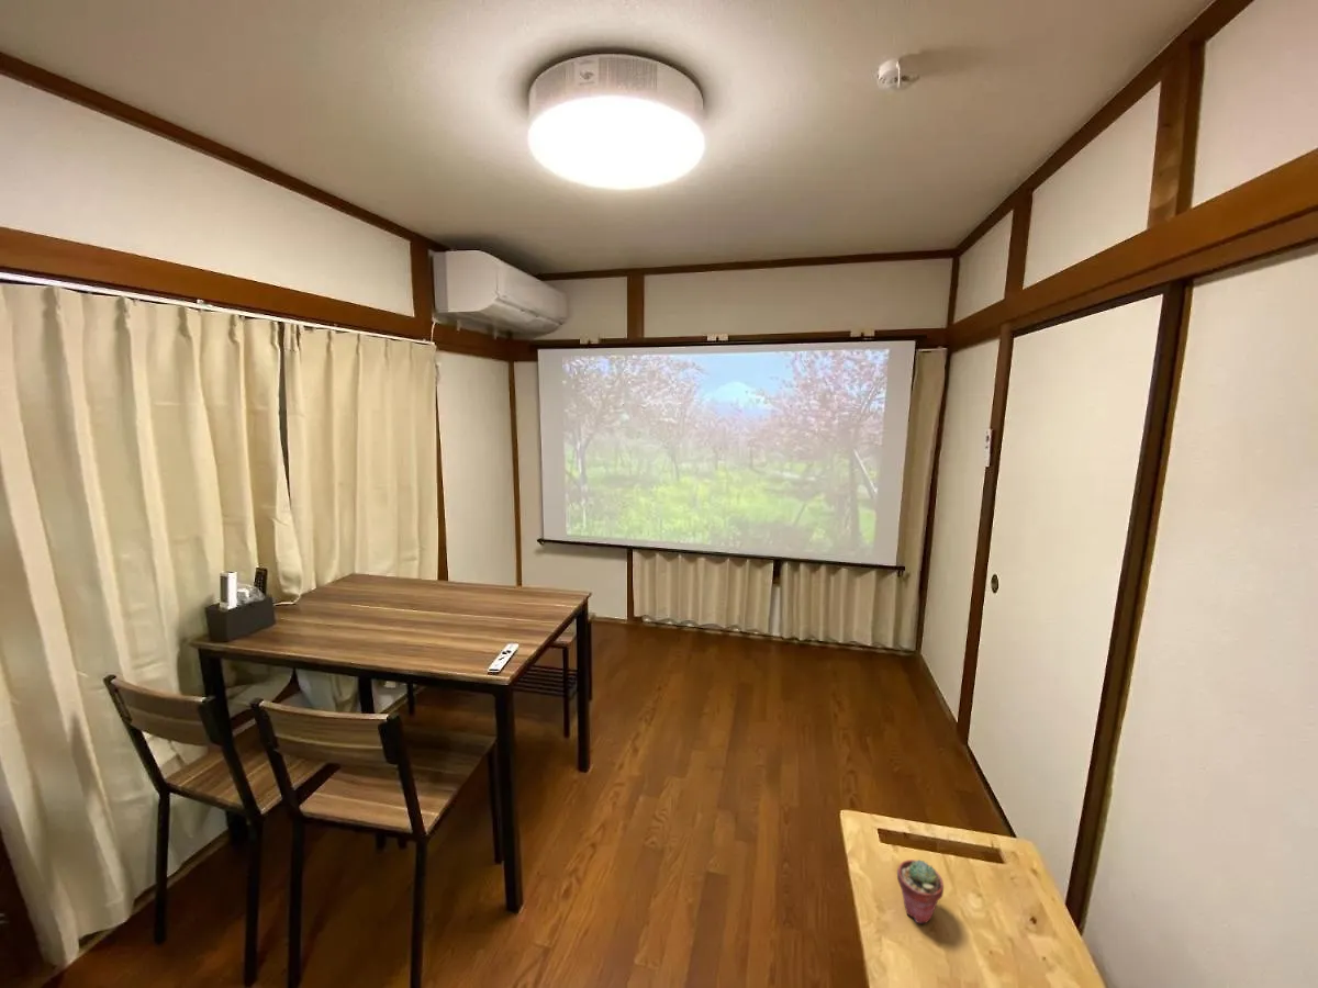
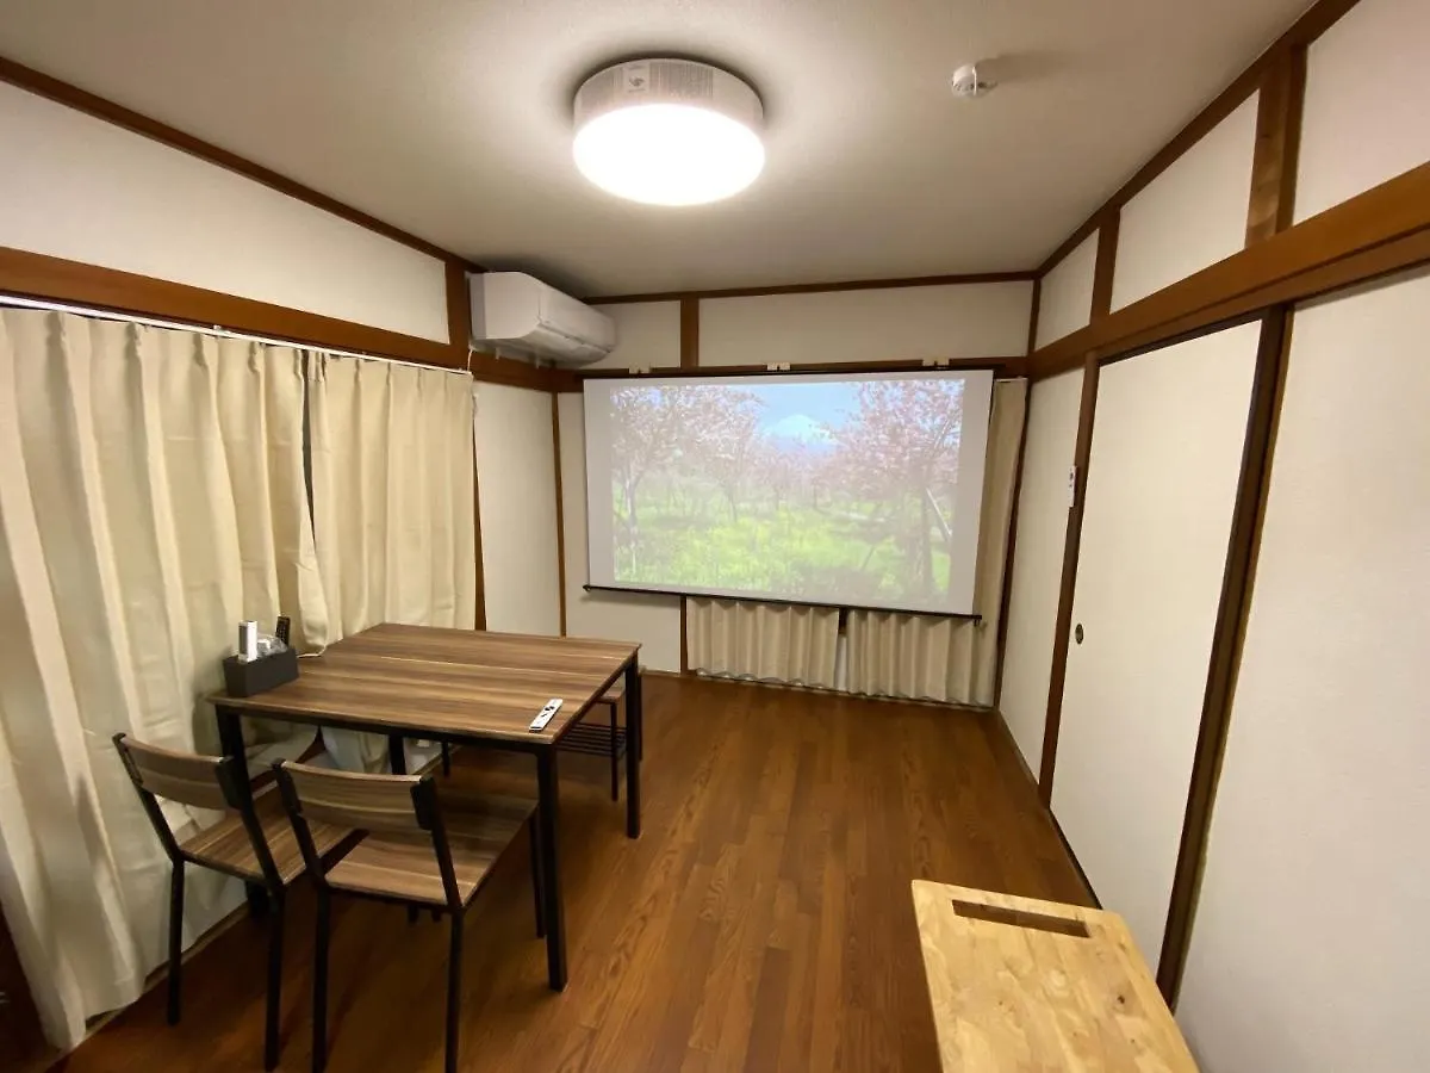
- potted succulent (919, 886)
